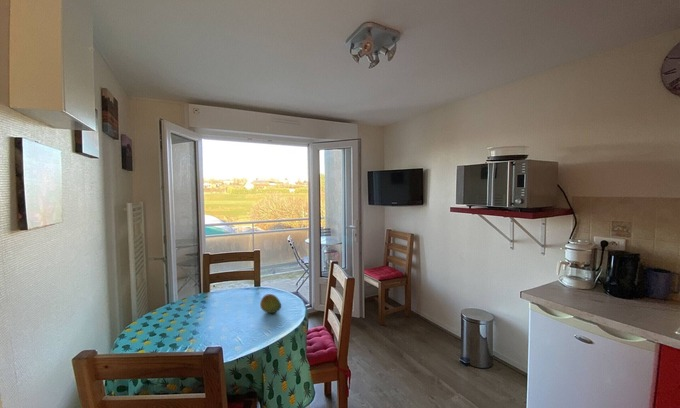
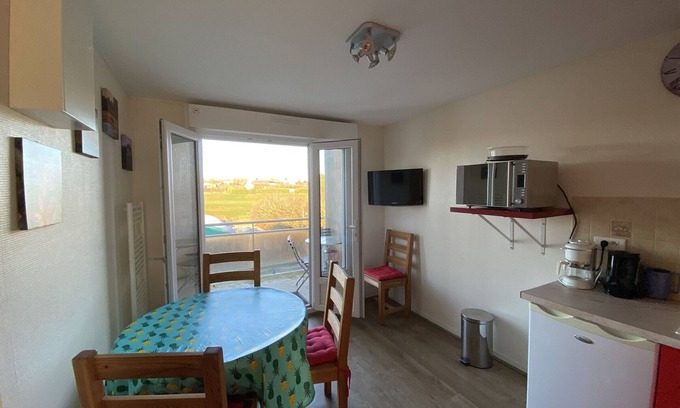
- fruit (271, 303)
